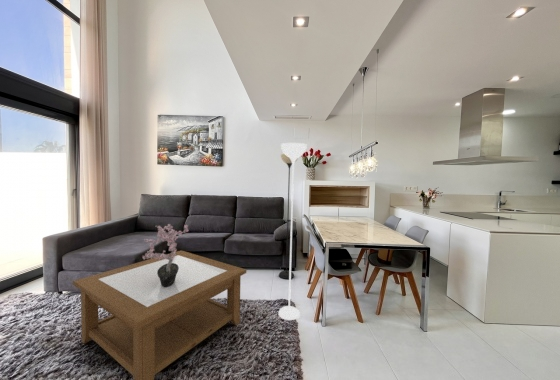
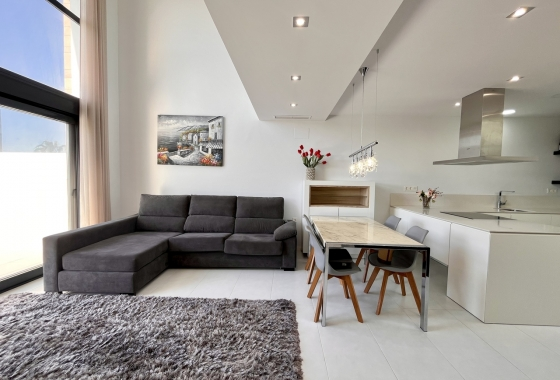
- coffee table (166, 303)
- floor lamp (287, 222)
- potted plant (163, 250)
